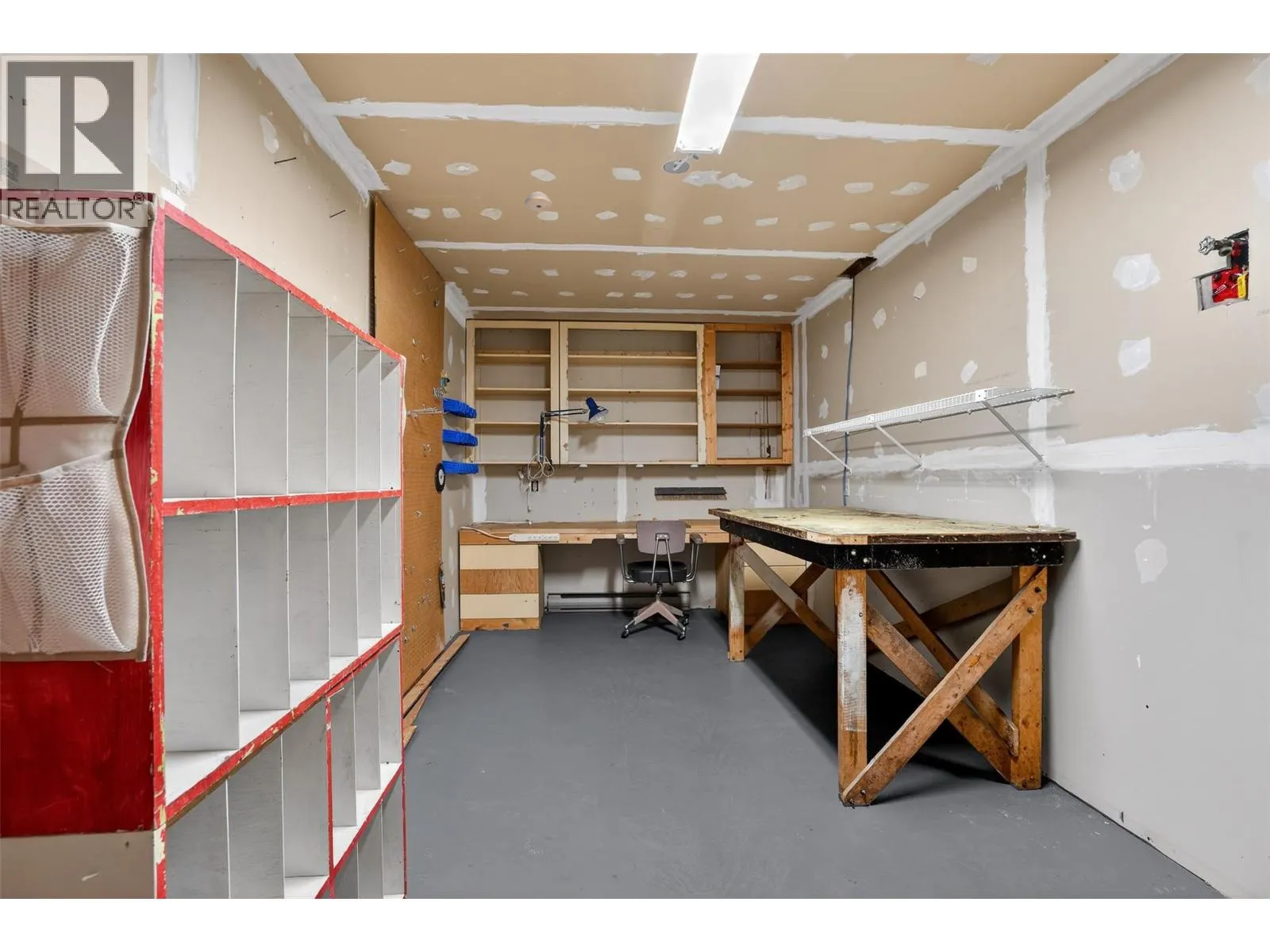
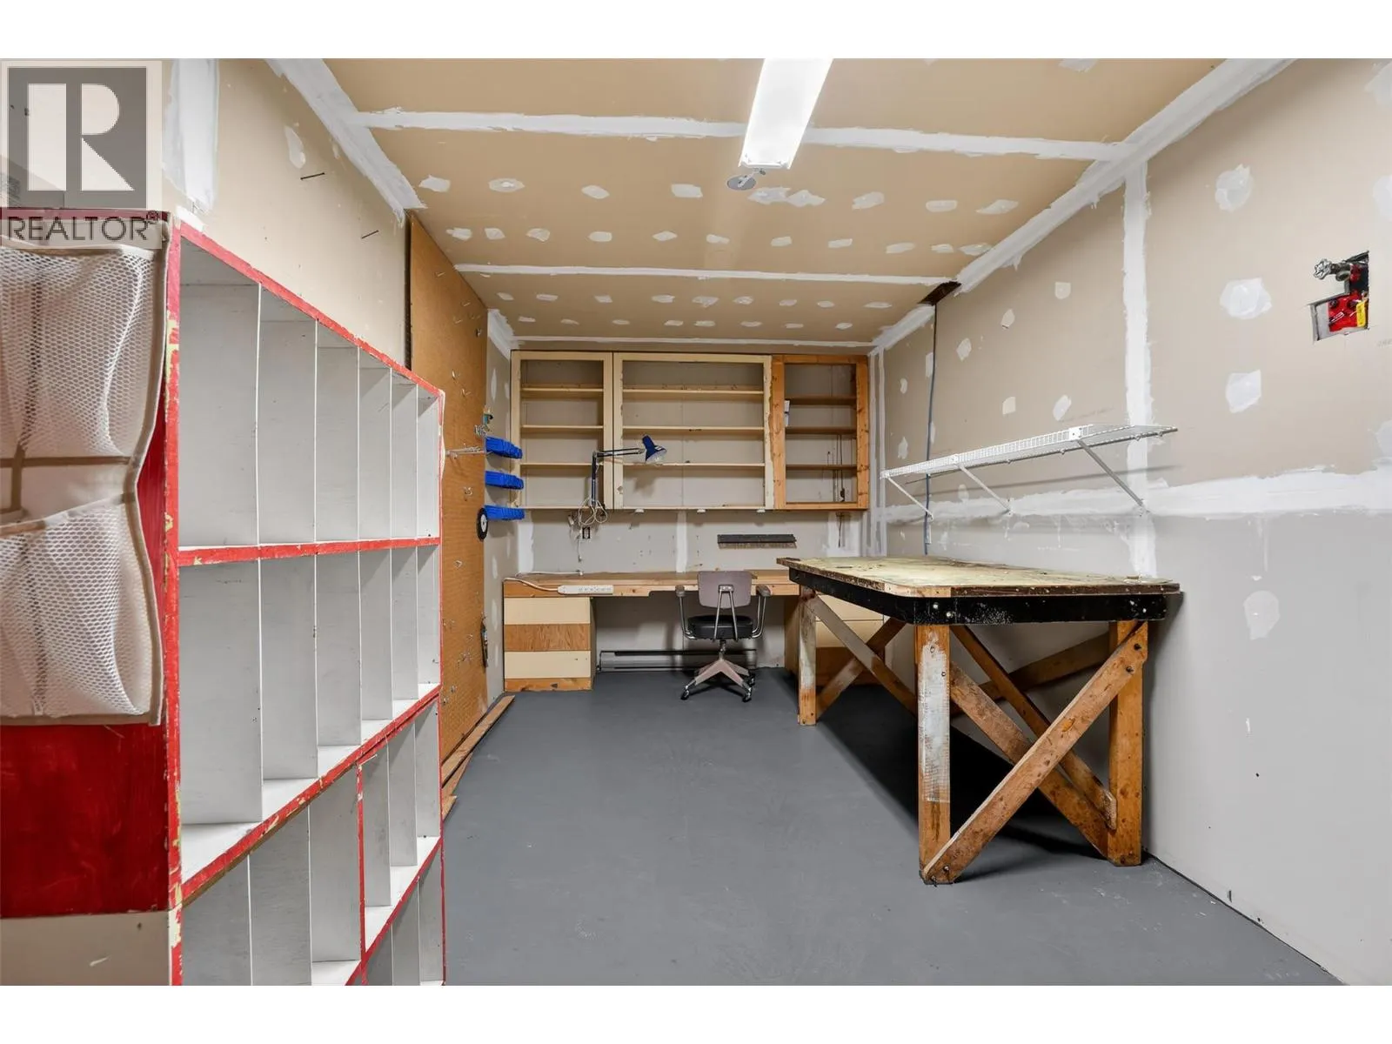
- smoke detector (538, 200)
